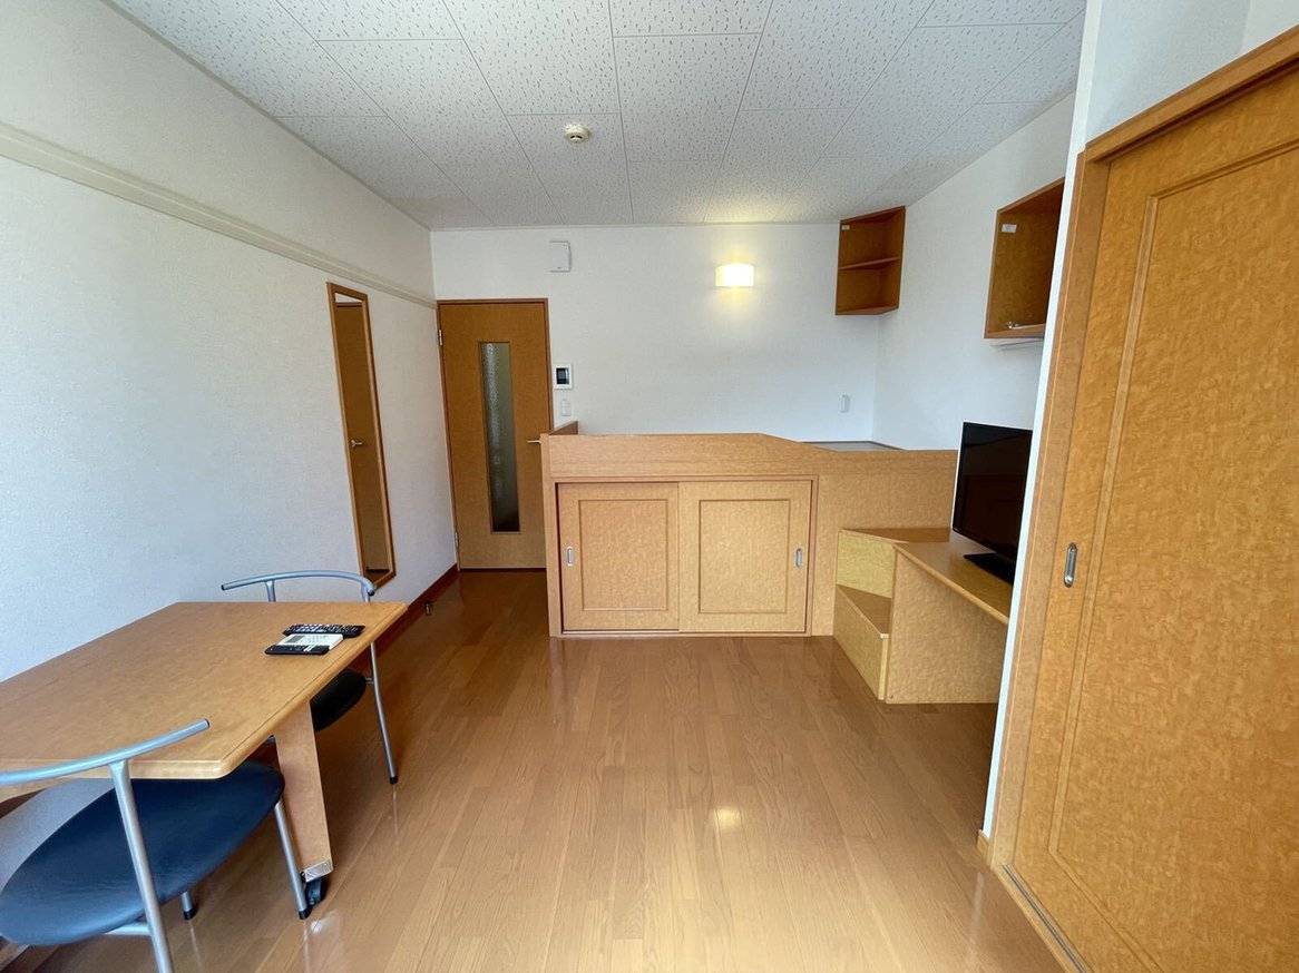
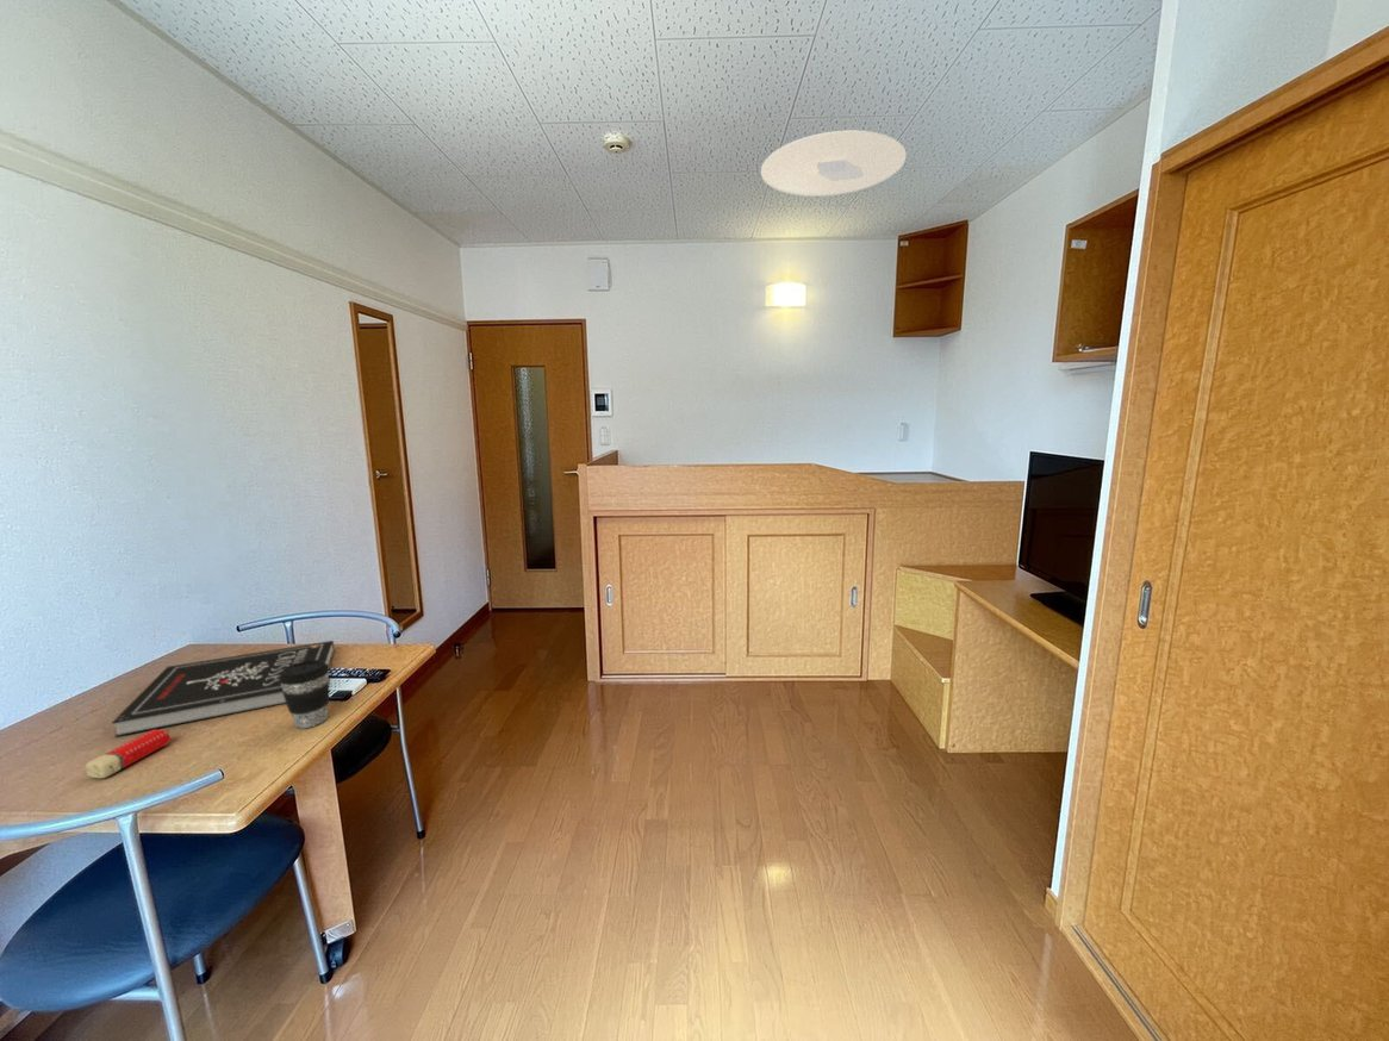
+ eraser (130, 752)
+ book (241, 680)
+ ceiling light (831, 160)
+ coffee cup (307, 693)
